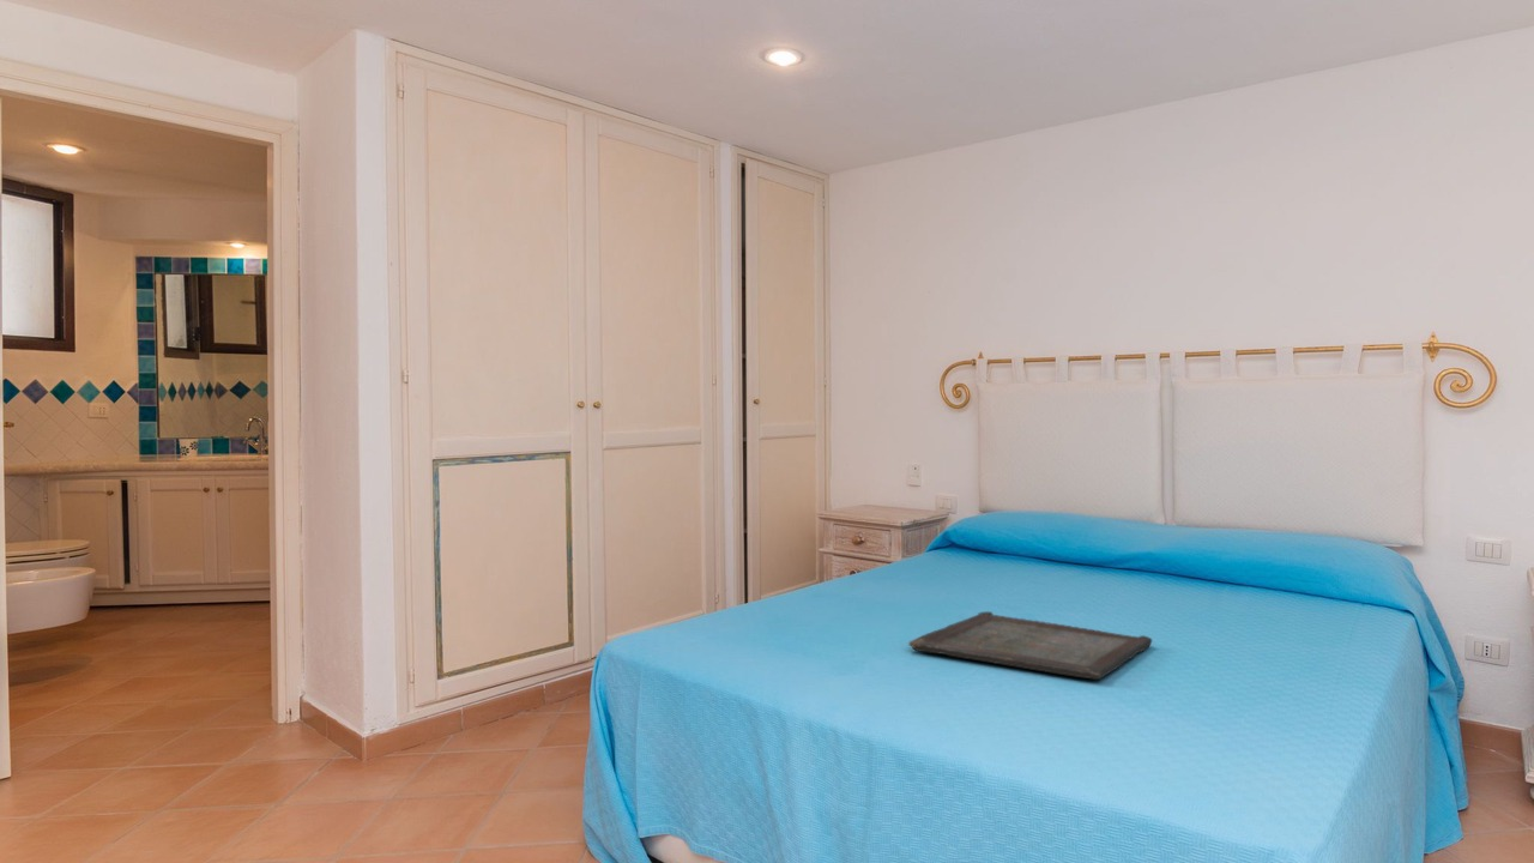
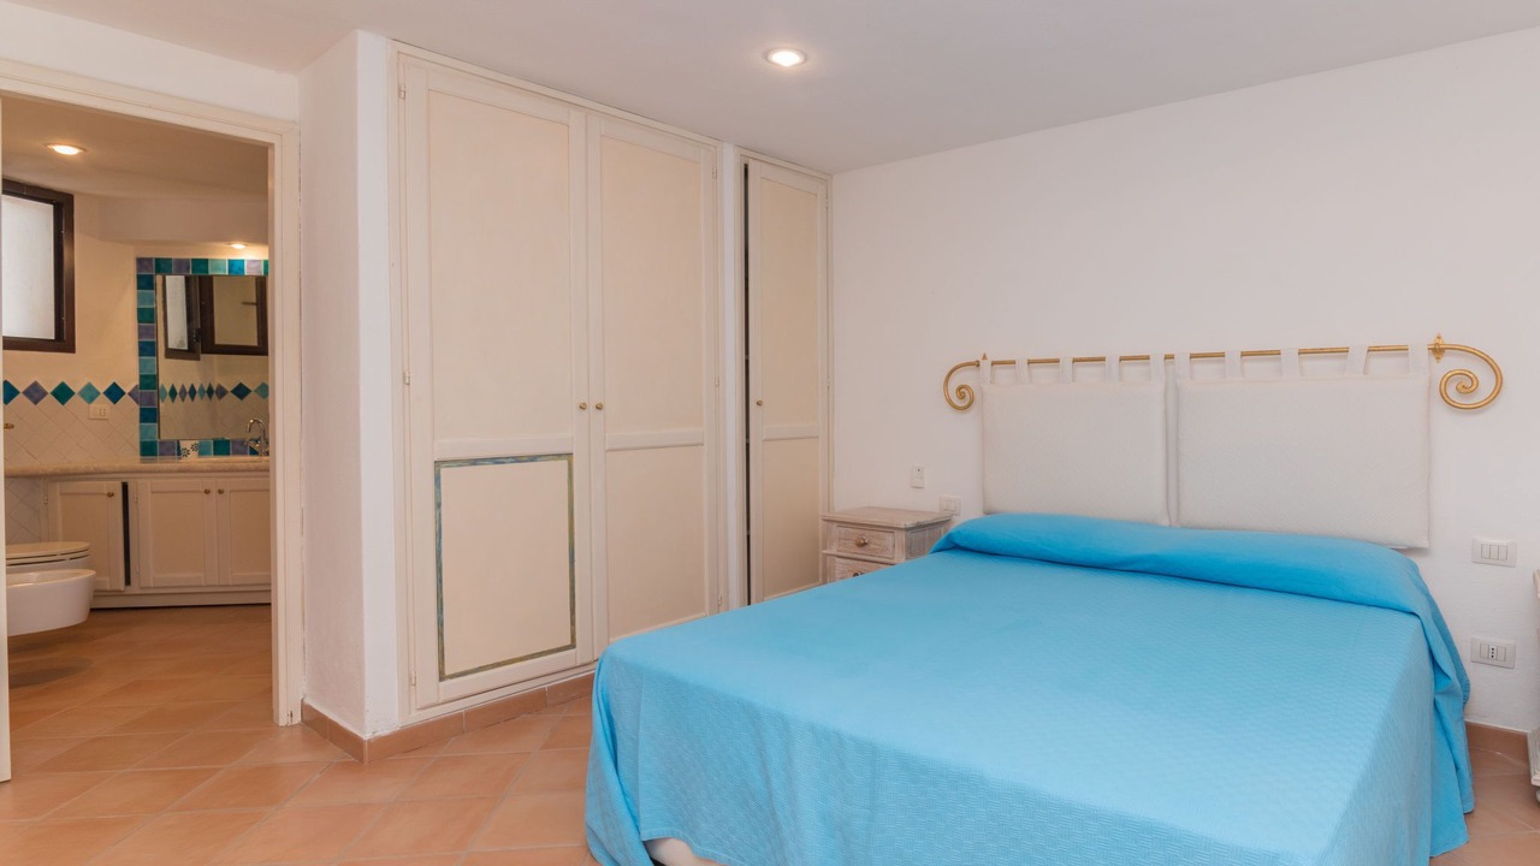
- serving tray (1031, 642)
